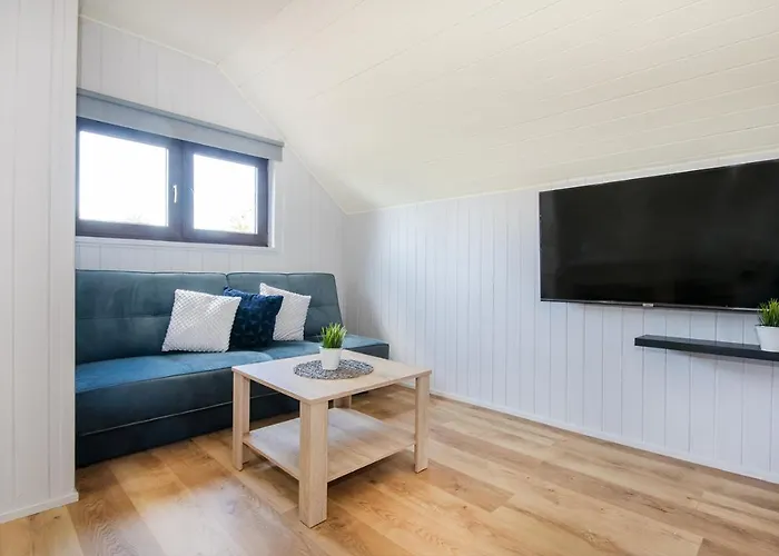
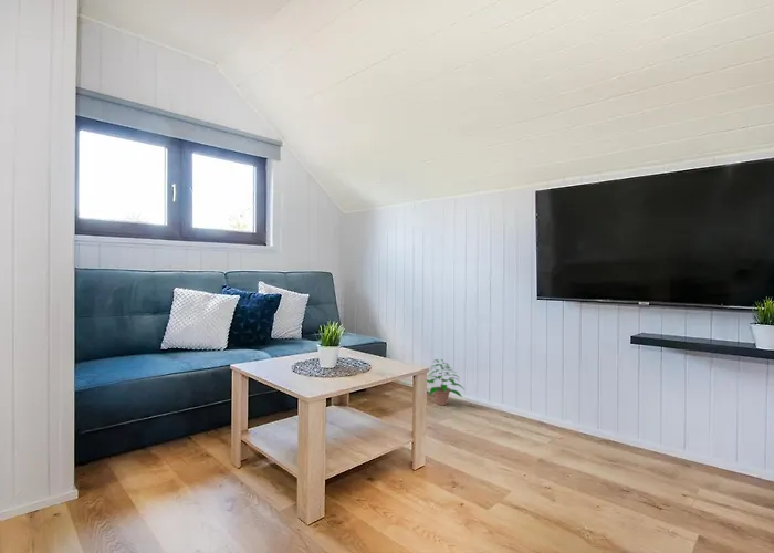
+ potted plant (442, 380)
